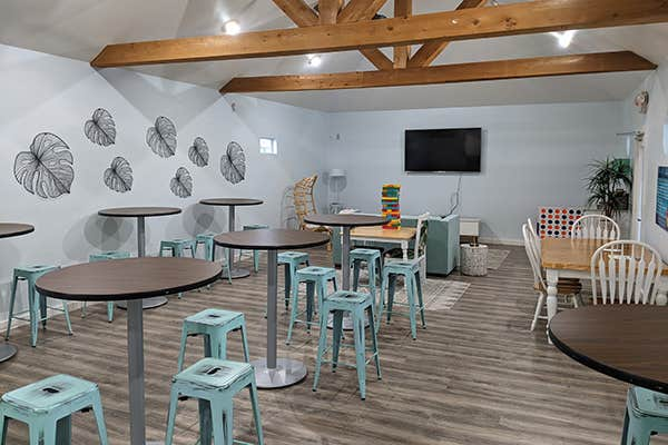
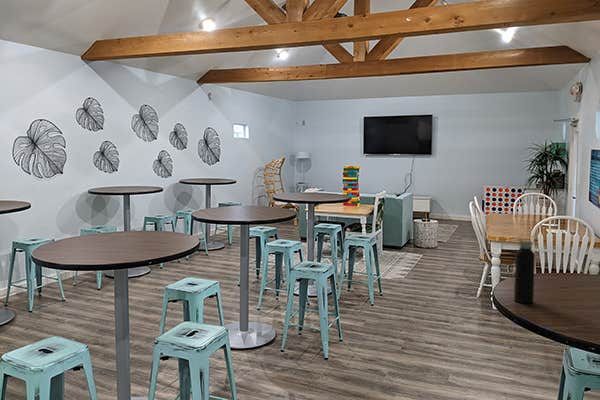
+ water bottle (524, 267)
